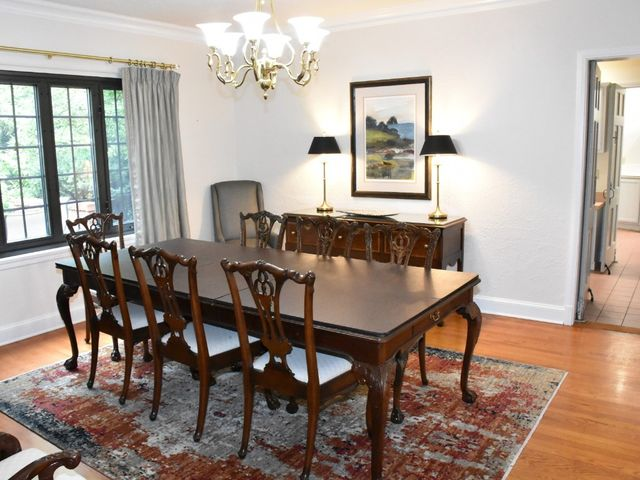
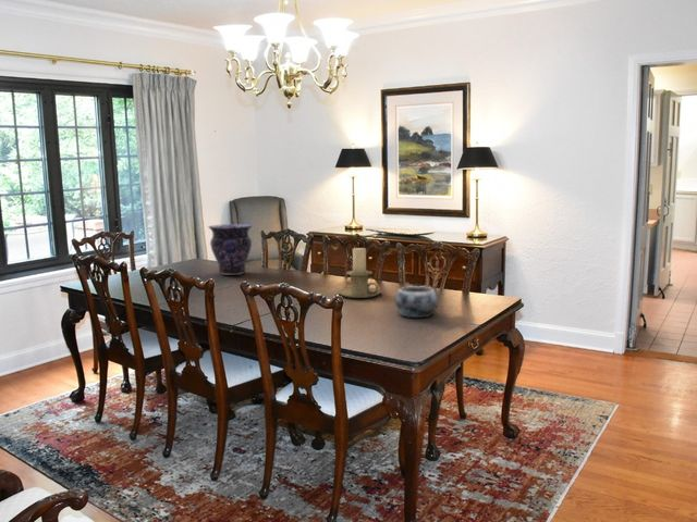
+ candle holder (359, 271)
+ decorative bowl (416, 301)
+ vase (231, 249)
